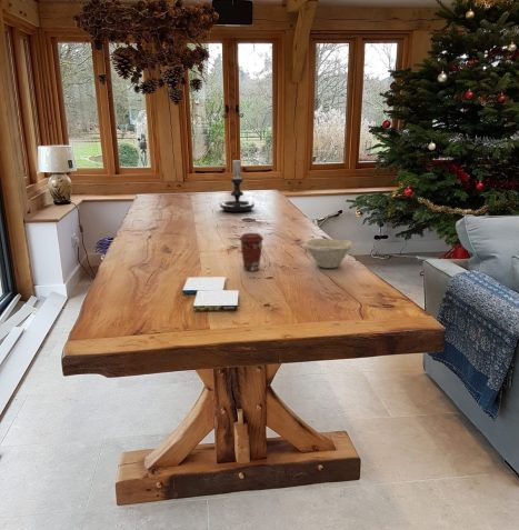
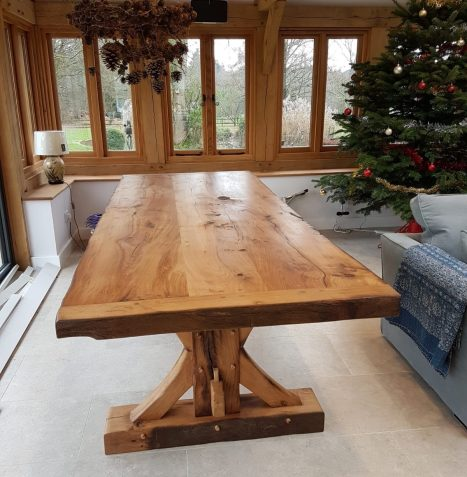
- candle holder (237, 183)
- music album box set (210, 292)
- bowl (327, 253)
- coffee cup (251, 251)
